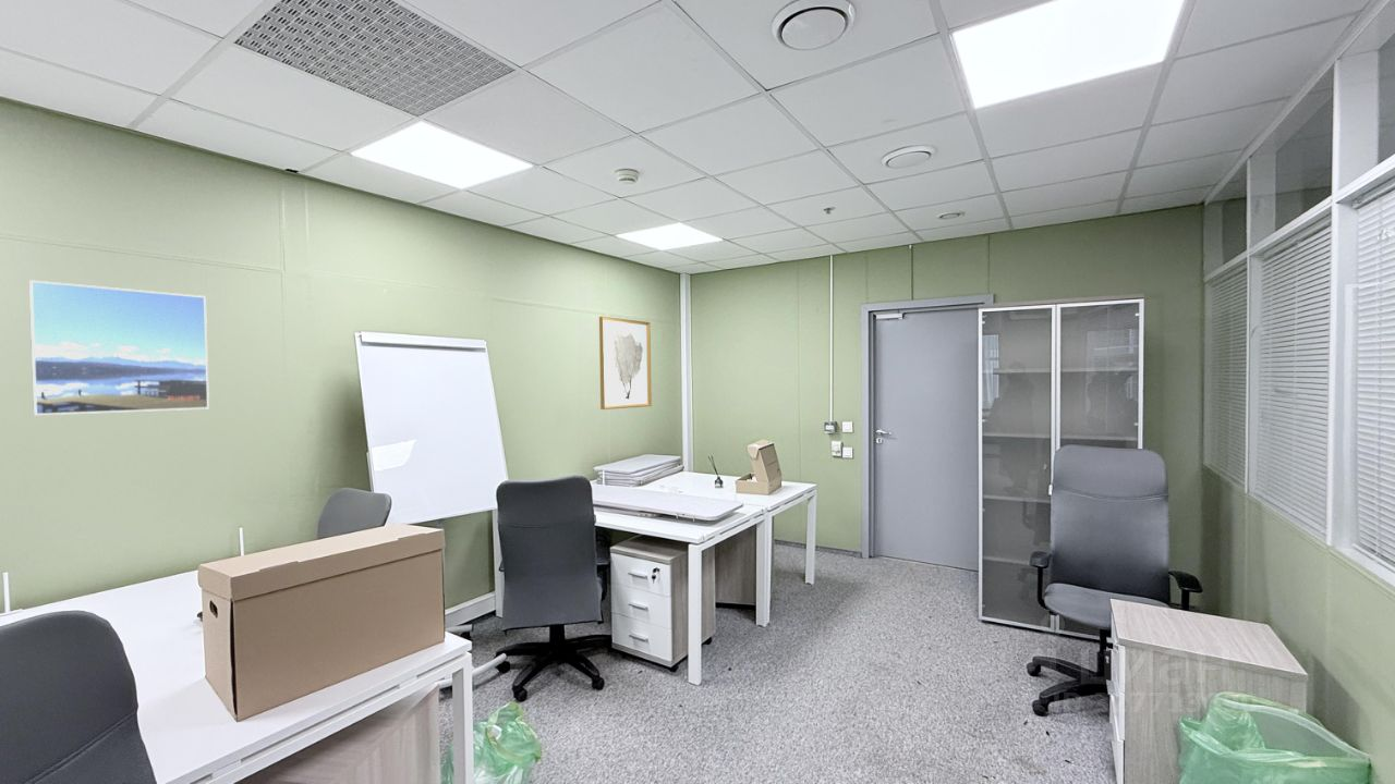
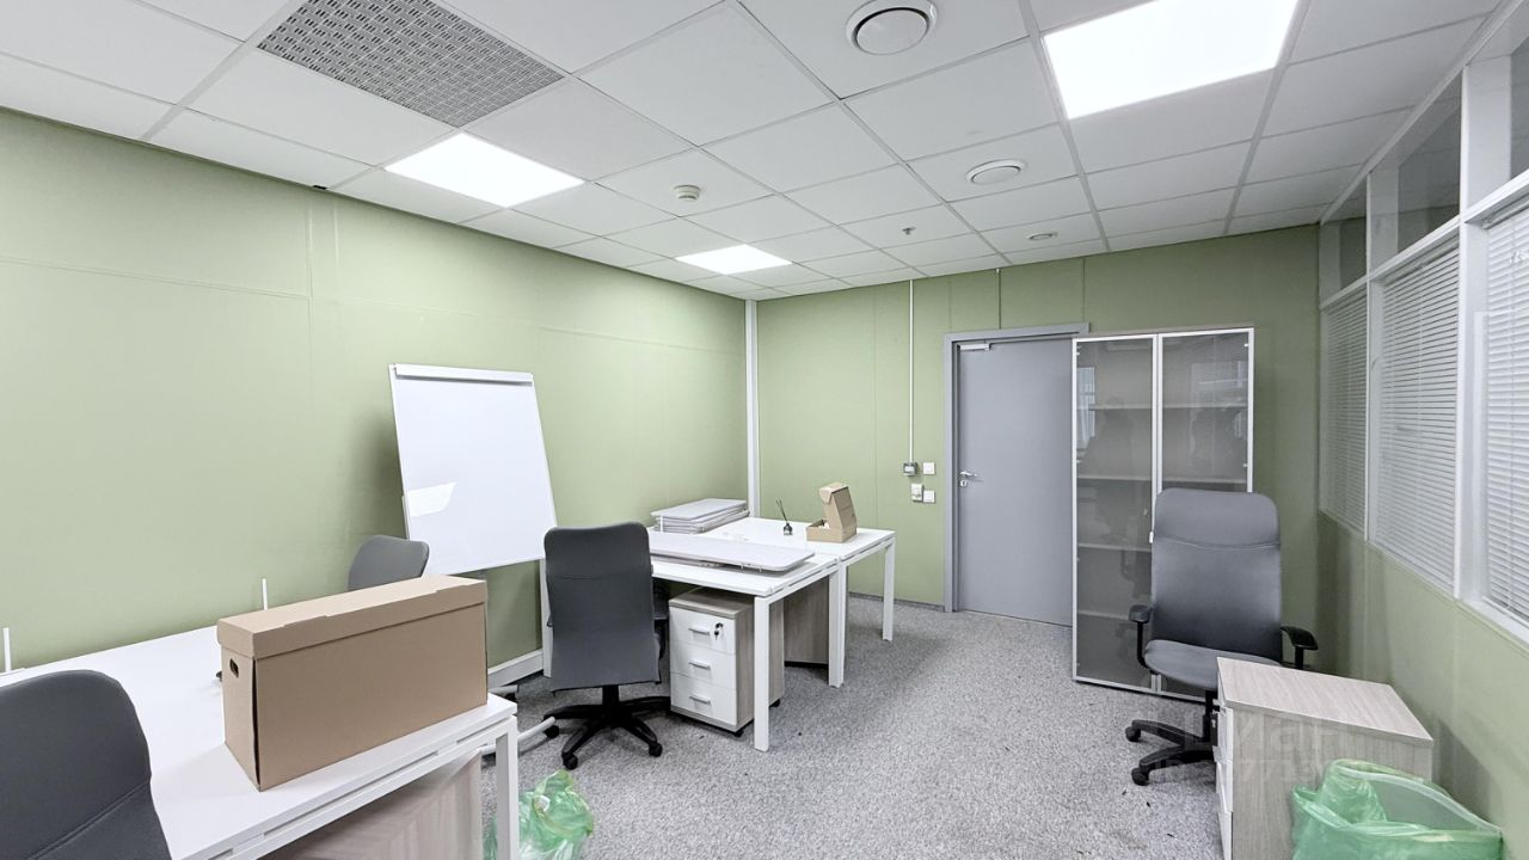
- wall art (626, 364)
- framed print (126, 350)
